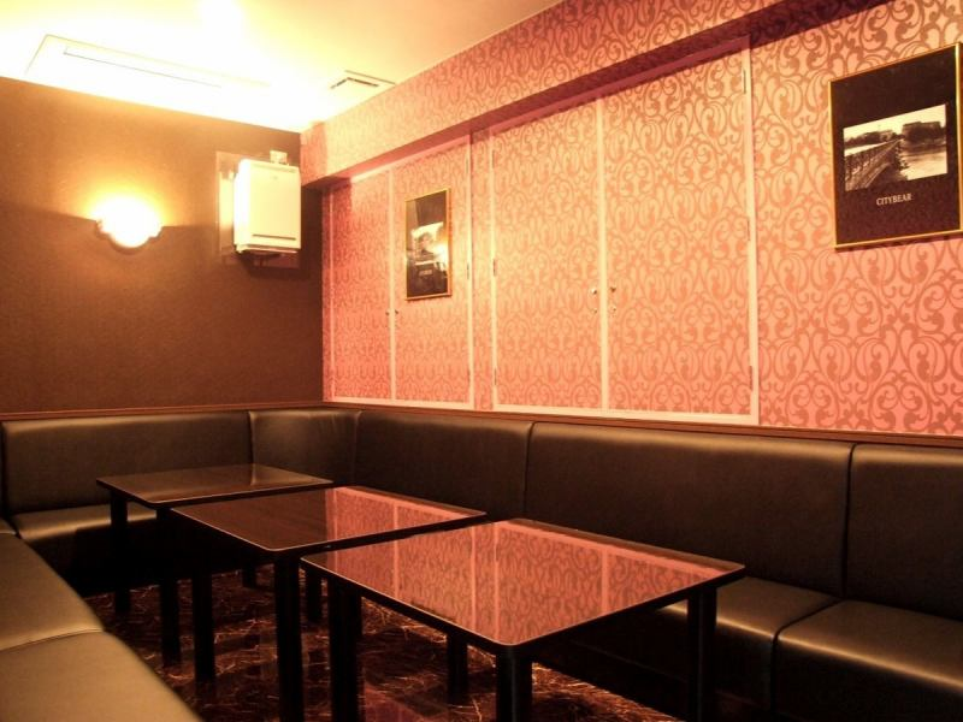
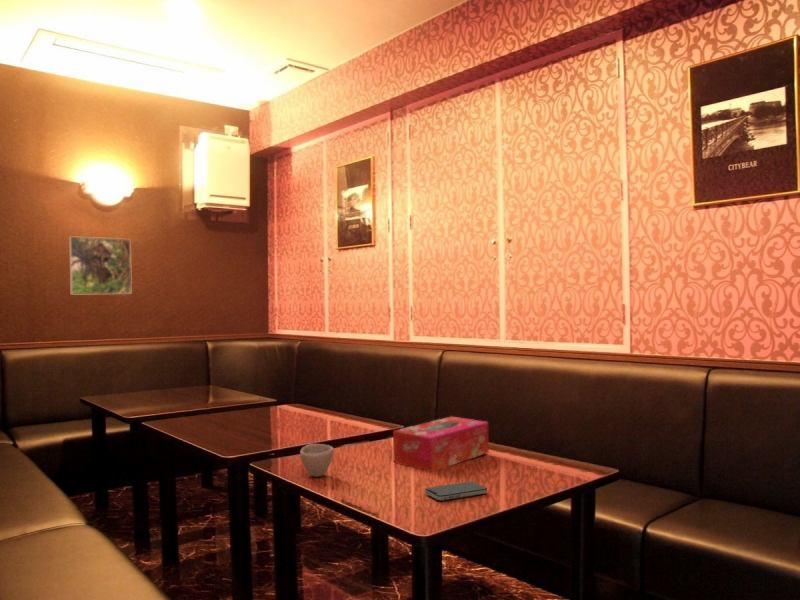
+ smartphone (456, 490)
+ tissue box (442, 442)
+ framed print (101, 266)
+ cup (314, 460)
